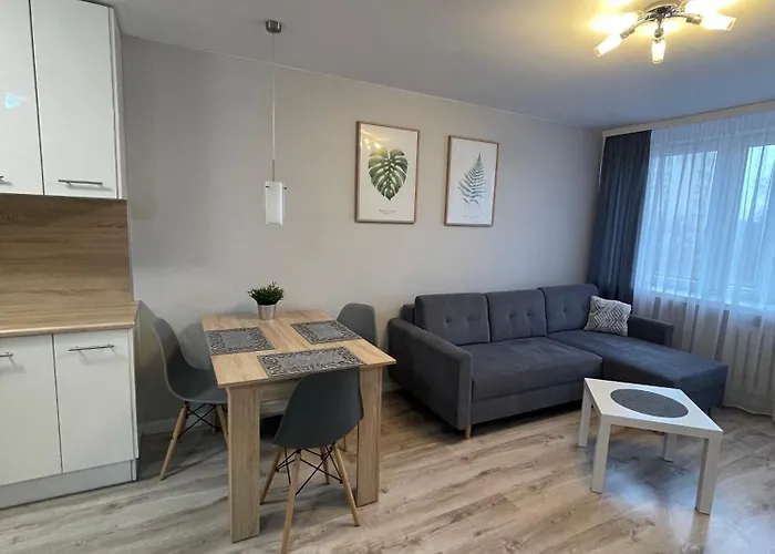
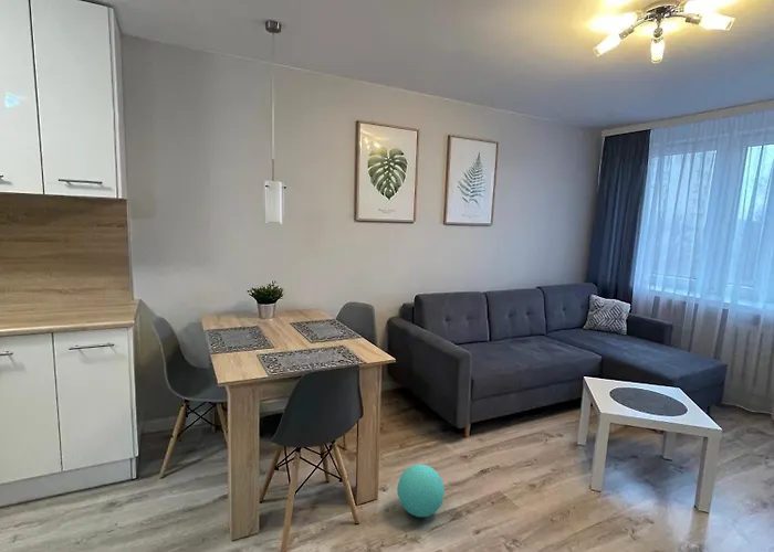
+ ball (420, 489)
